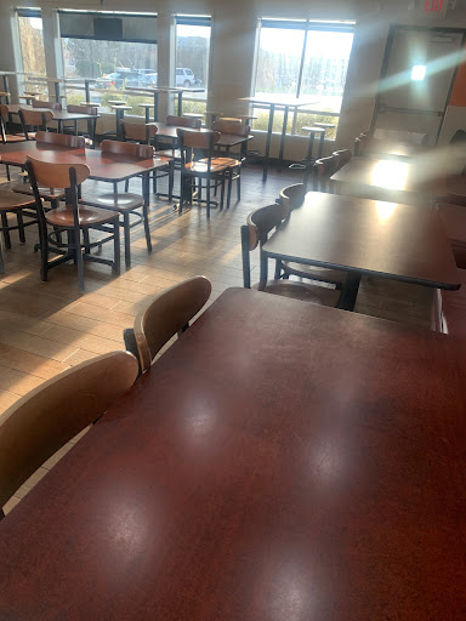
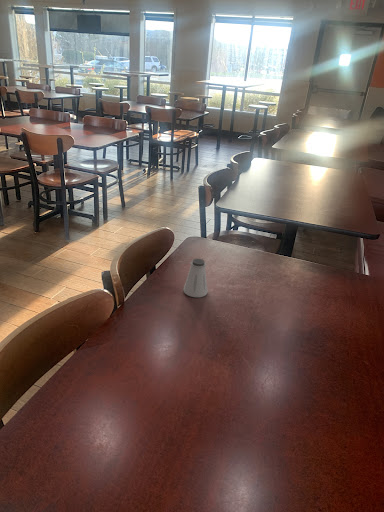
+ saltshaker (197, 276)
